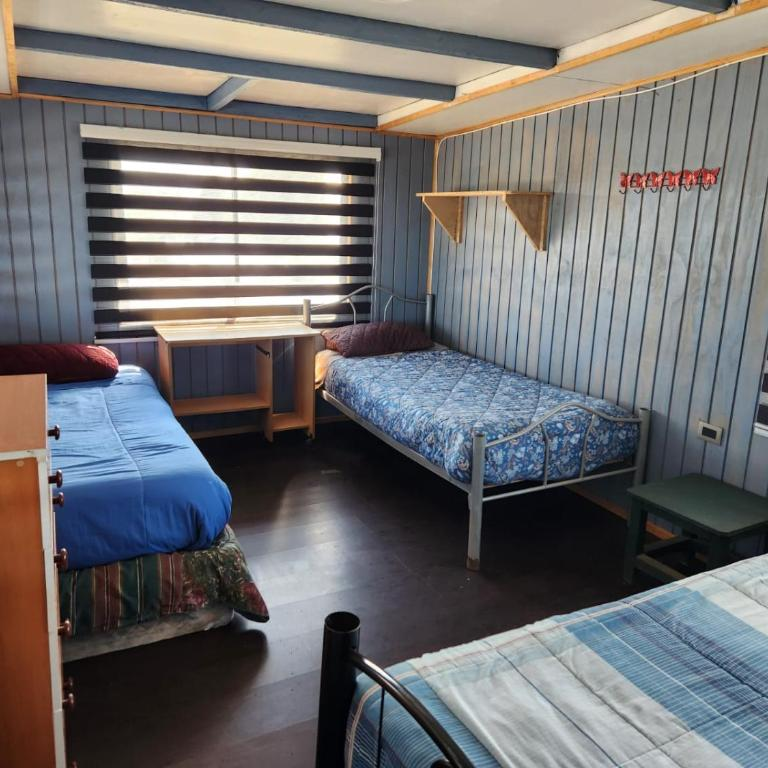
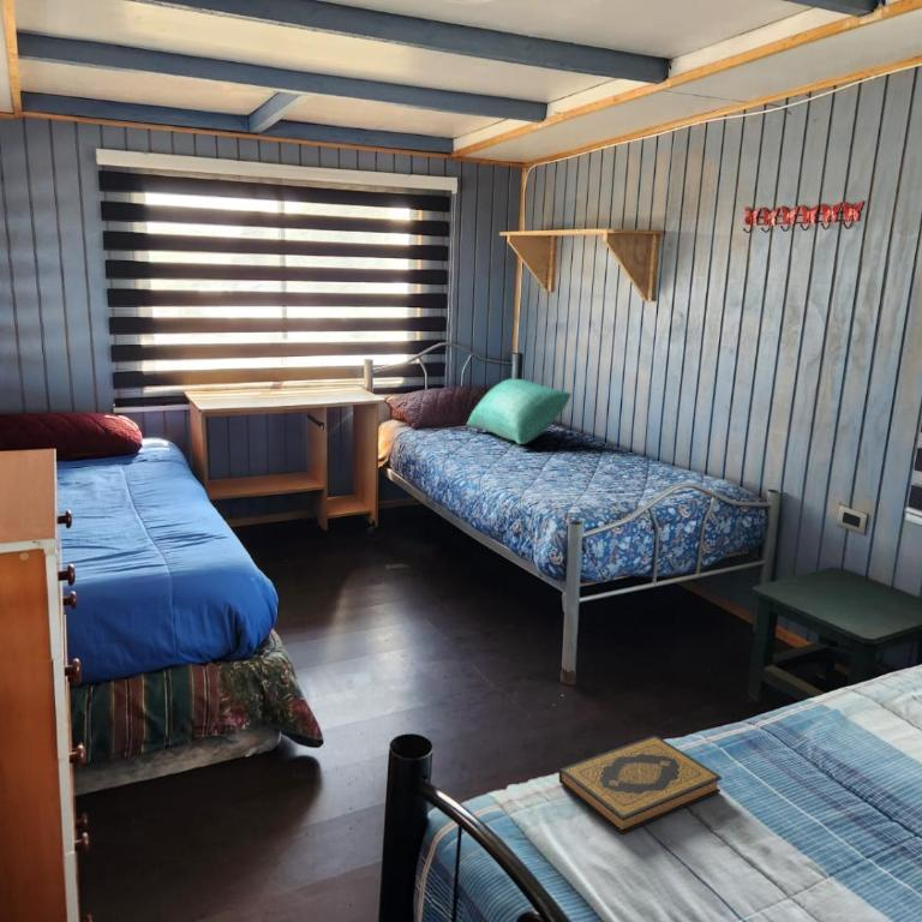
+ hardback book (639, 779)
+ cushion (516, 409)
